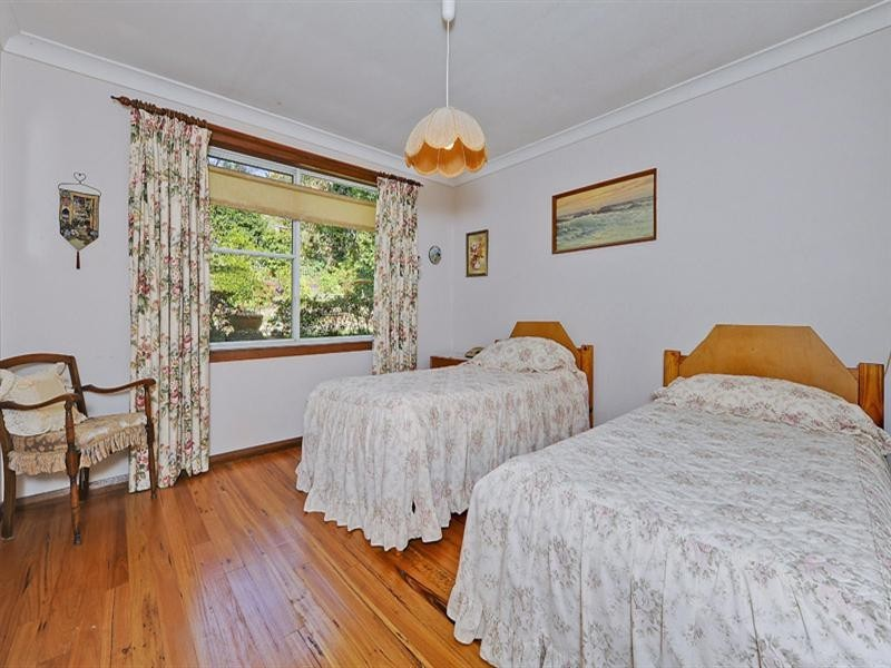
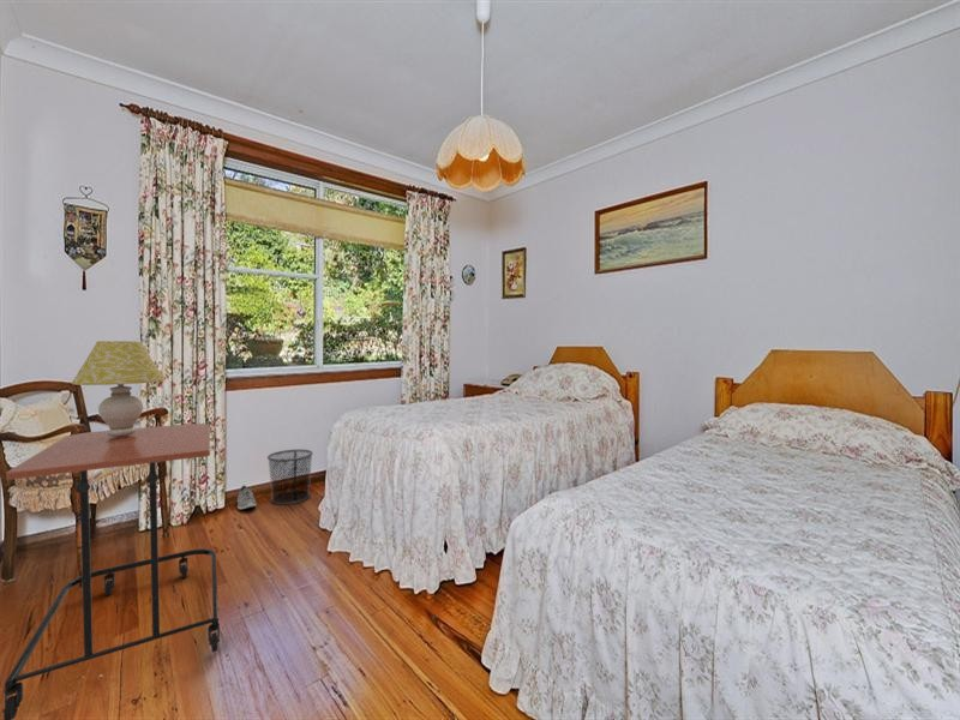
+ side table (150, 533)
+ sneaker (245, 497)
+ waste bin (290, 475)
+ table lamp (120, 388)
